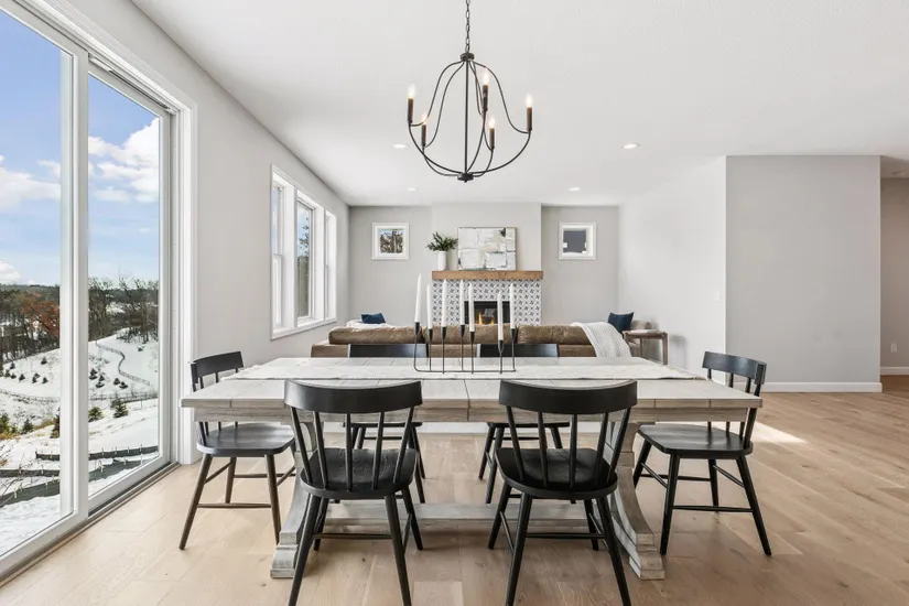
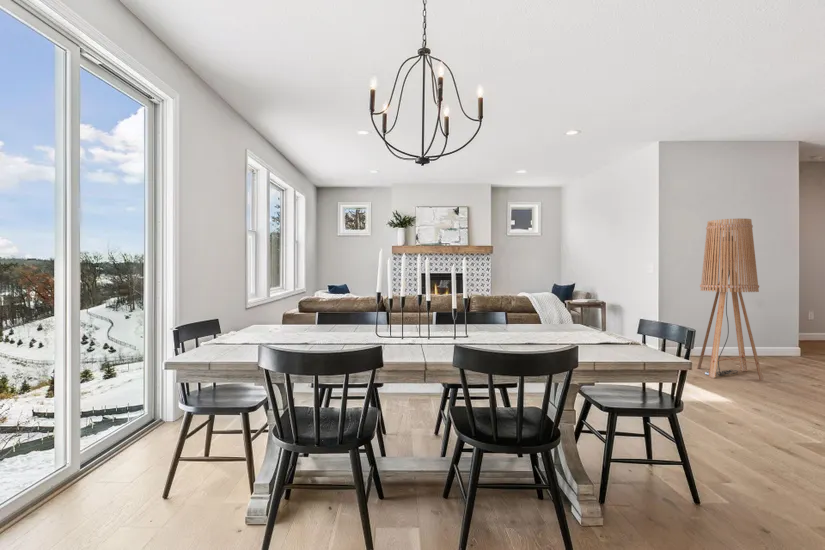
+ floor lamp (726, 297)
